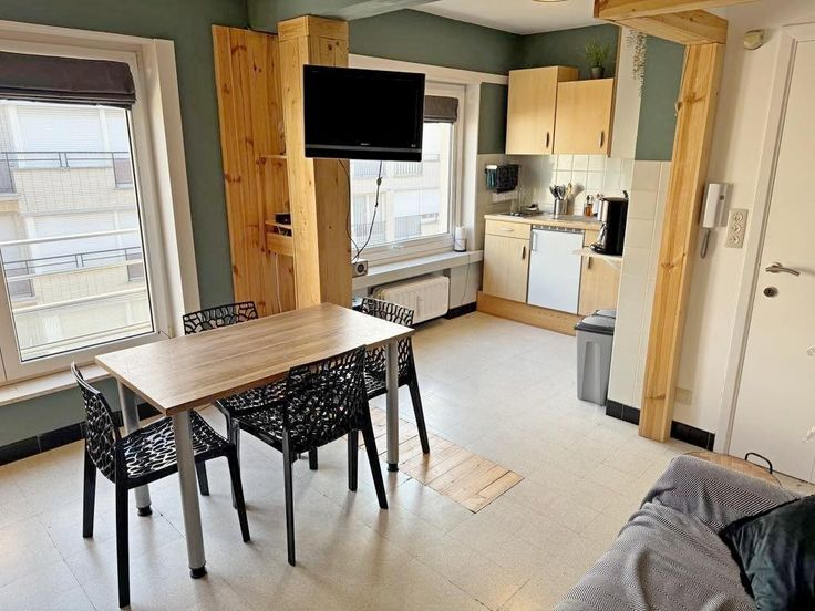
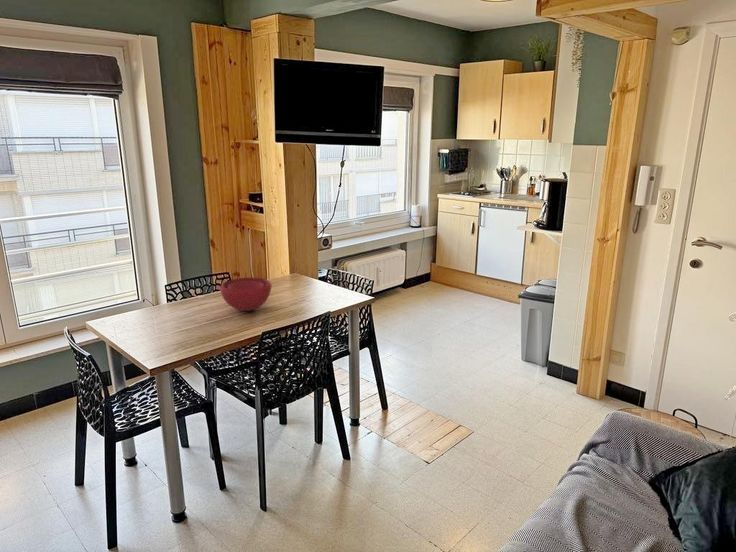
+ bowl (246, 296)
